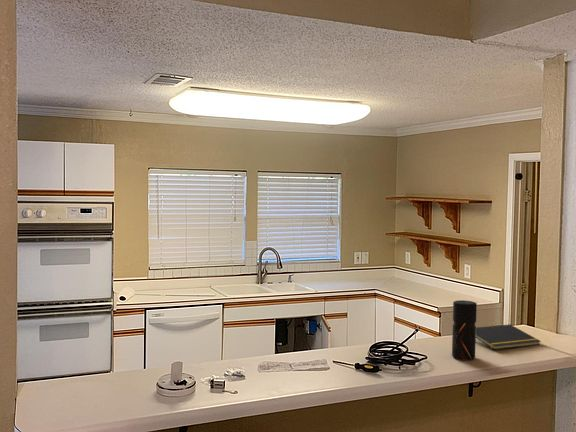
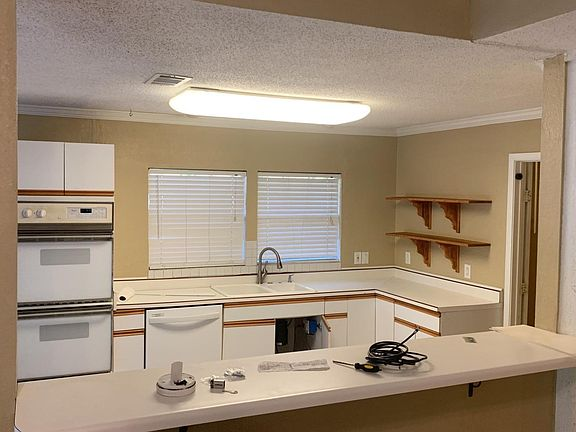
- notepad (502, 336)
- pepper grinder (464, 329)
